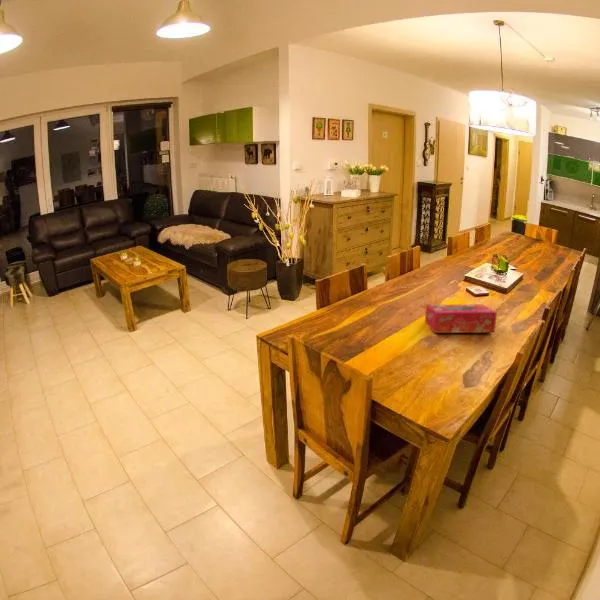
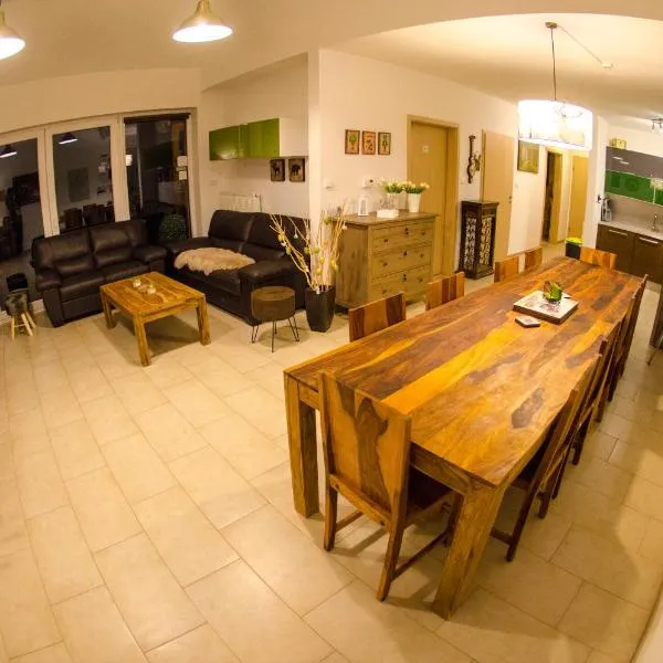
- tissue box (459, 318)
